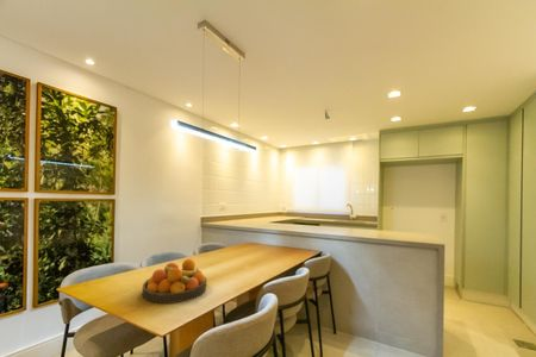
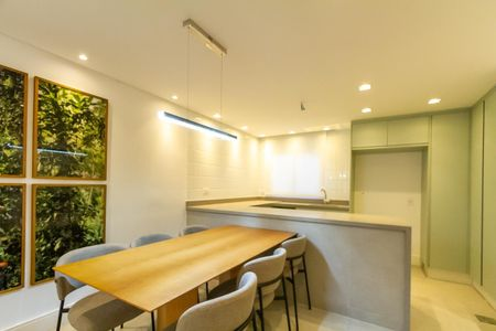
- fruit bowl (175, 276)
